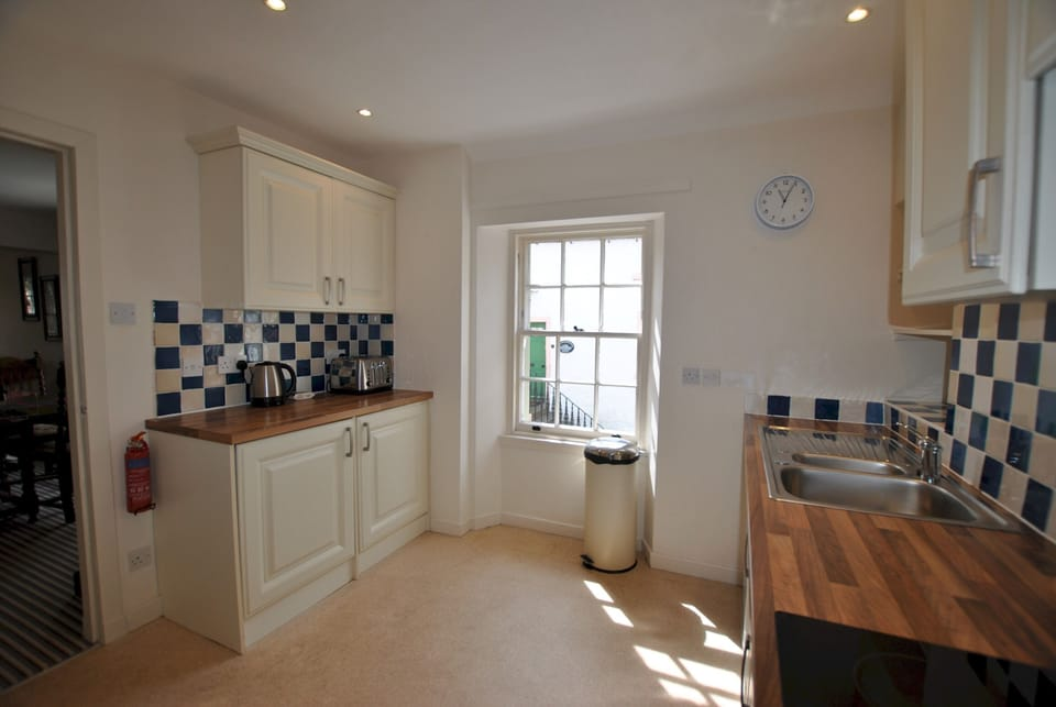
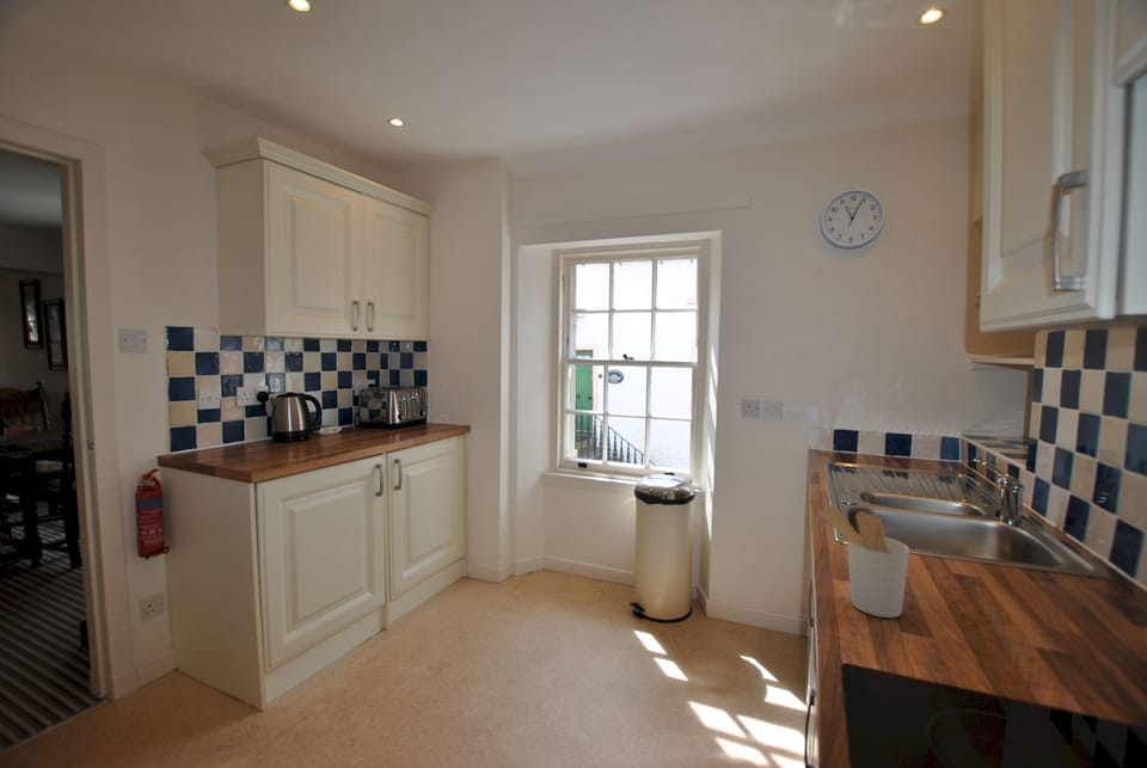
+ utensil holder (860, 555)
